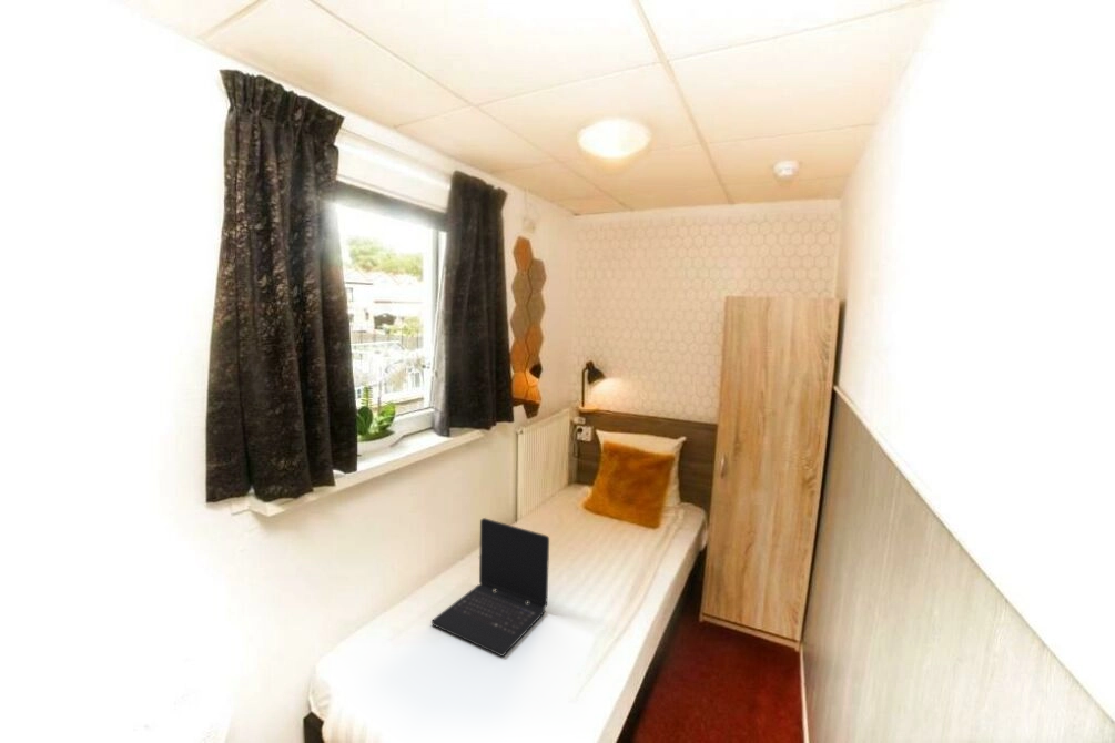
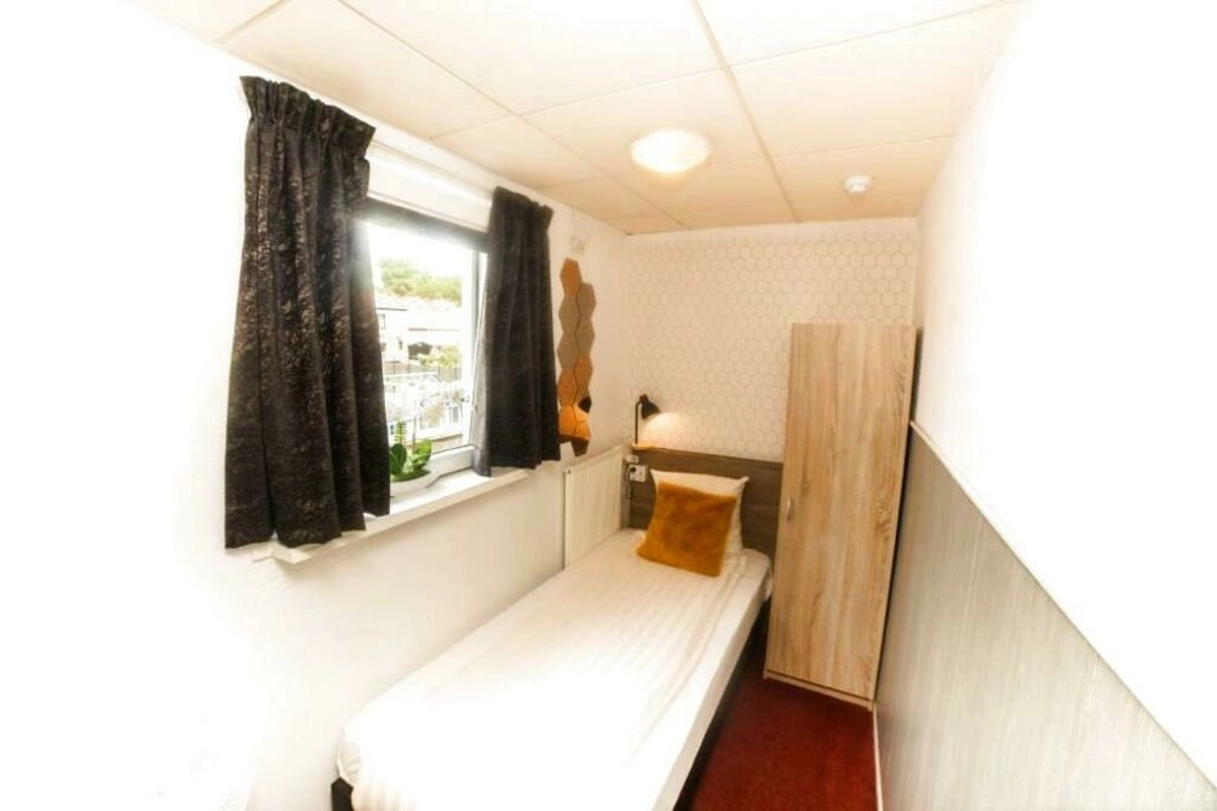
- laptop (491, 579)
